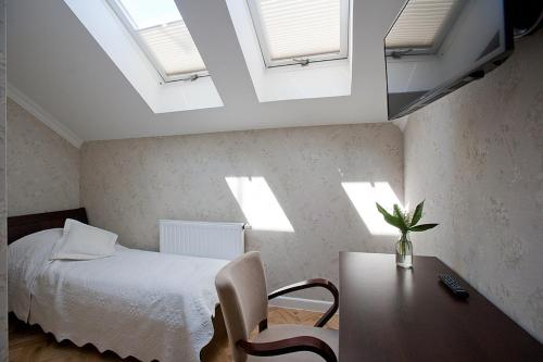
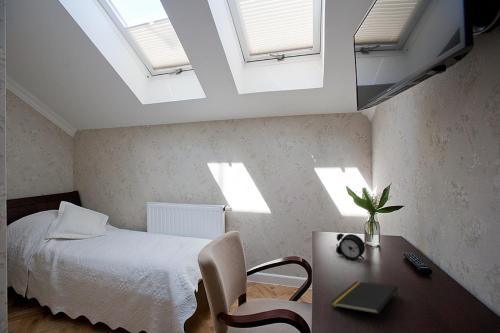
+ notepad (365, 295)
+ alarm clock (350, 246)
